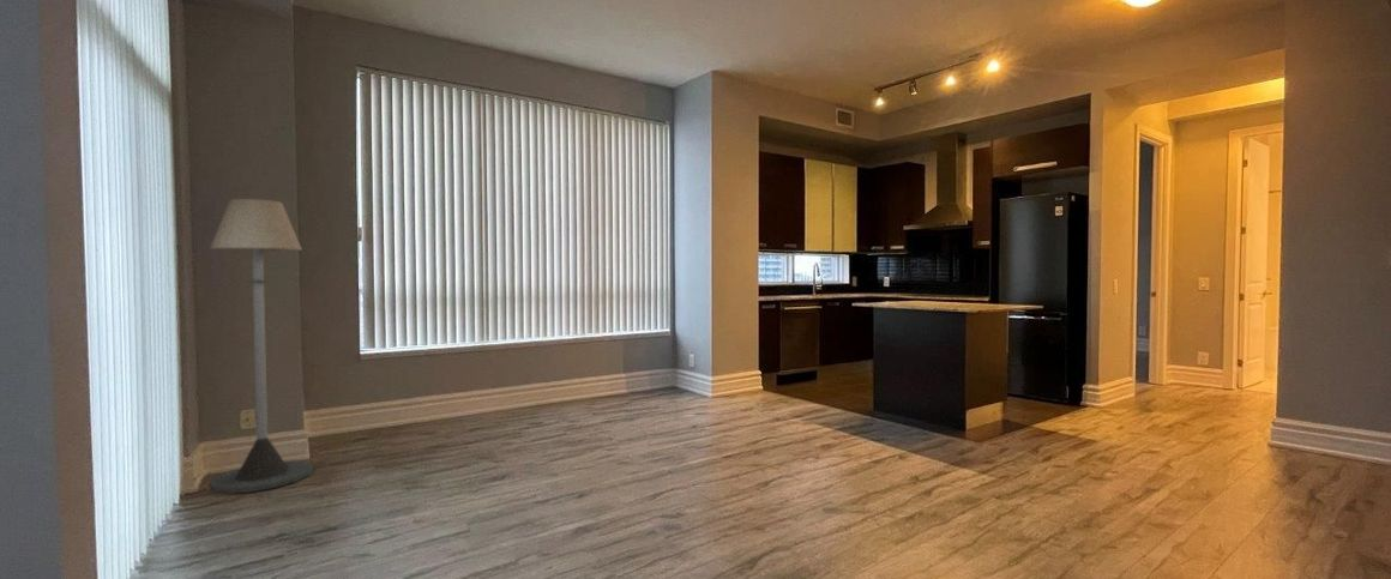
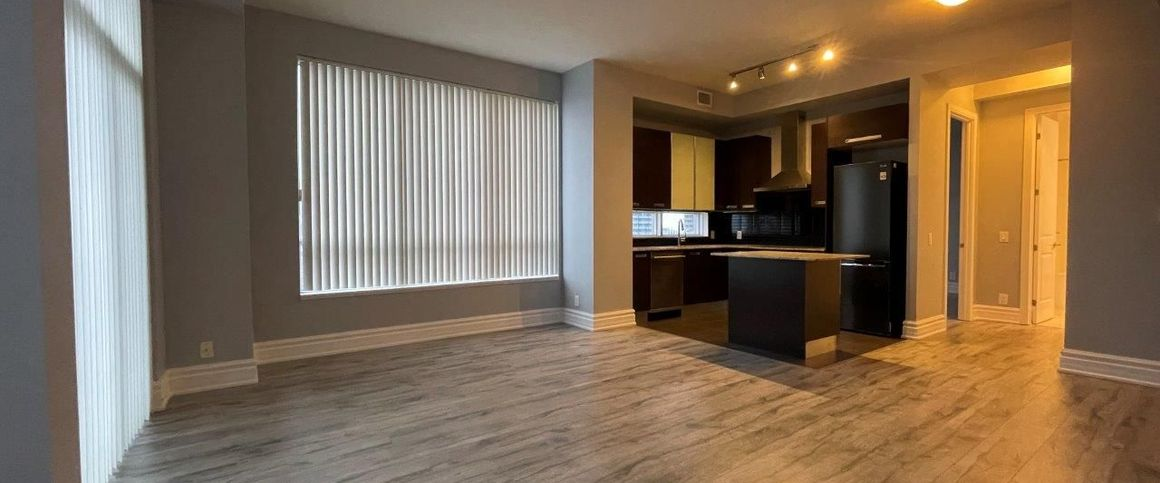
- floor lamp (259, 340)
